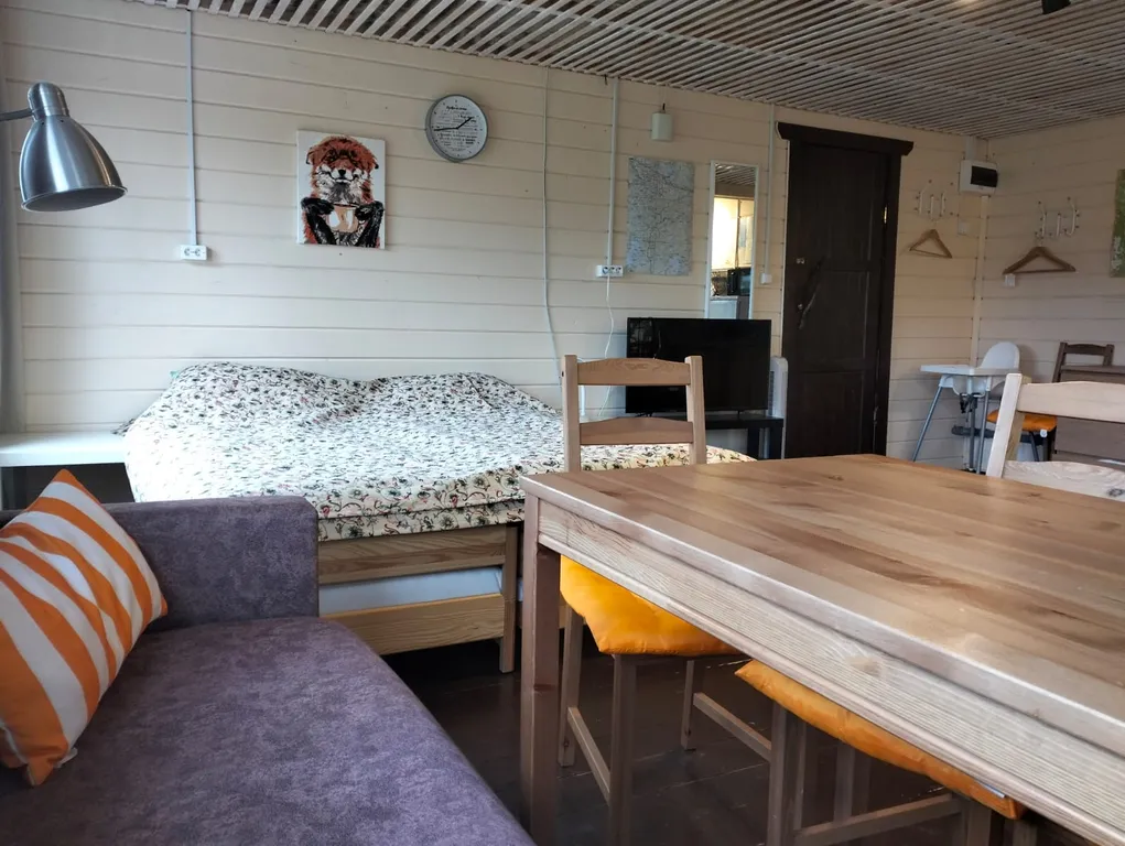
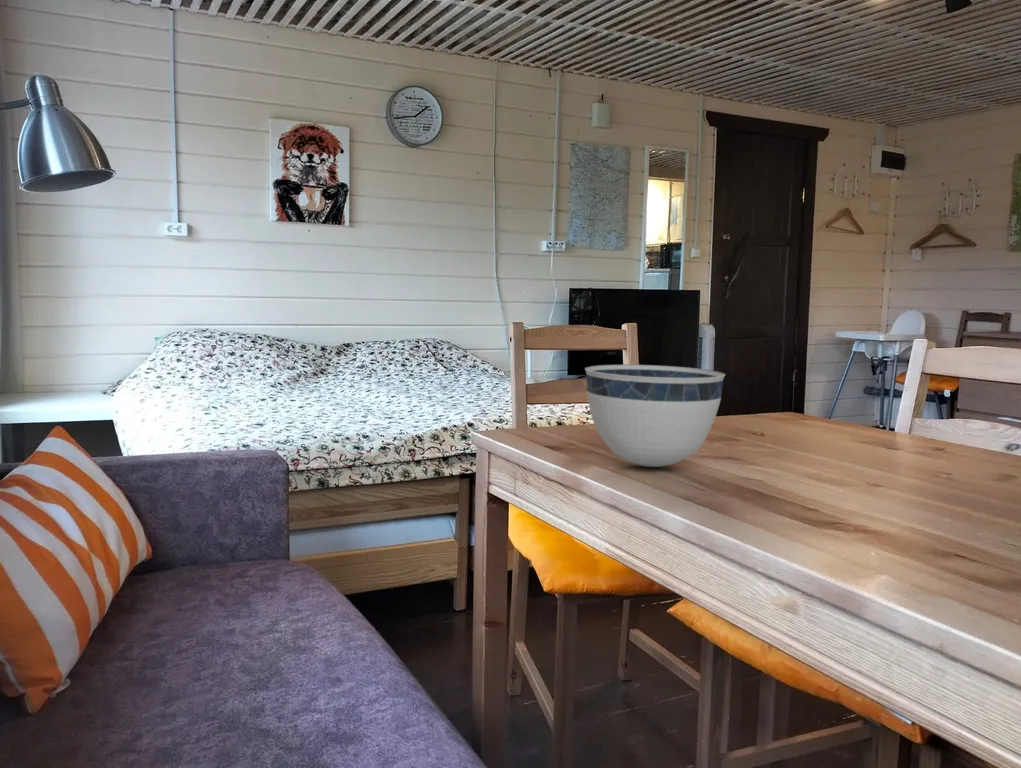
+ bowl (651, 418)
